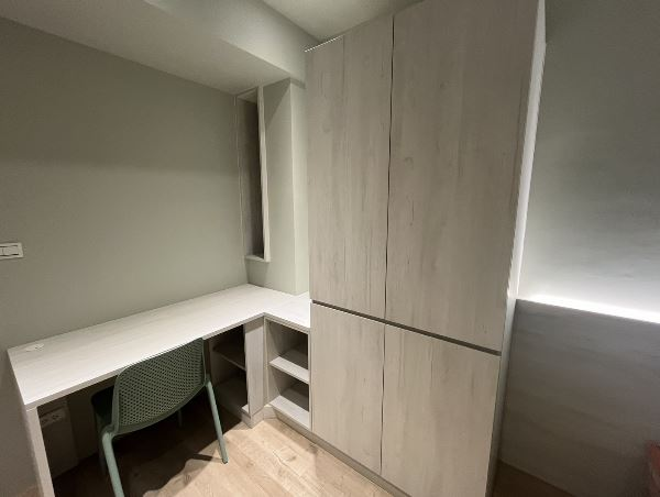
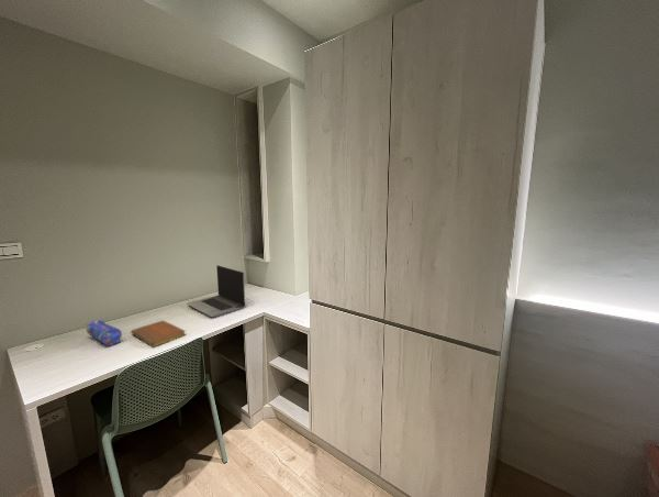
+ laptop computer (217, 287)
+ notebook (158, 332)
+ pencil case (103, 331)
